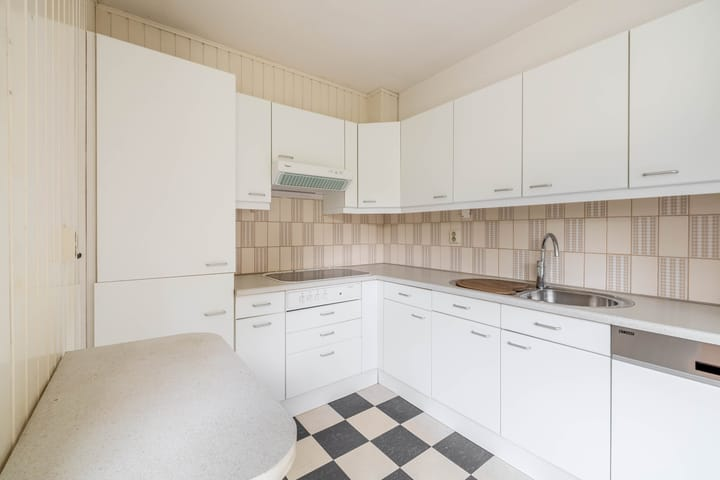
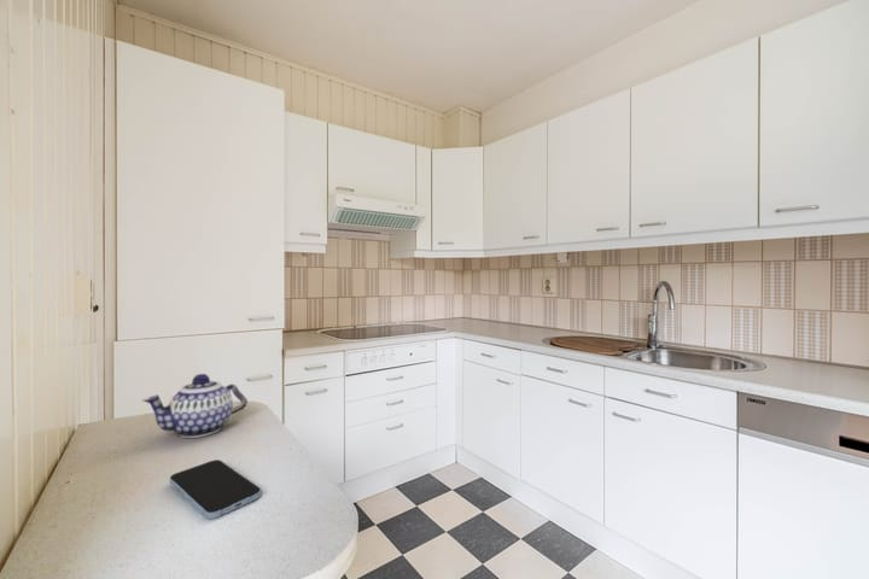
+ smartphone (214, 485)
+ teapot (199, 403)
